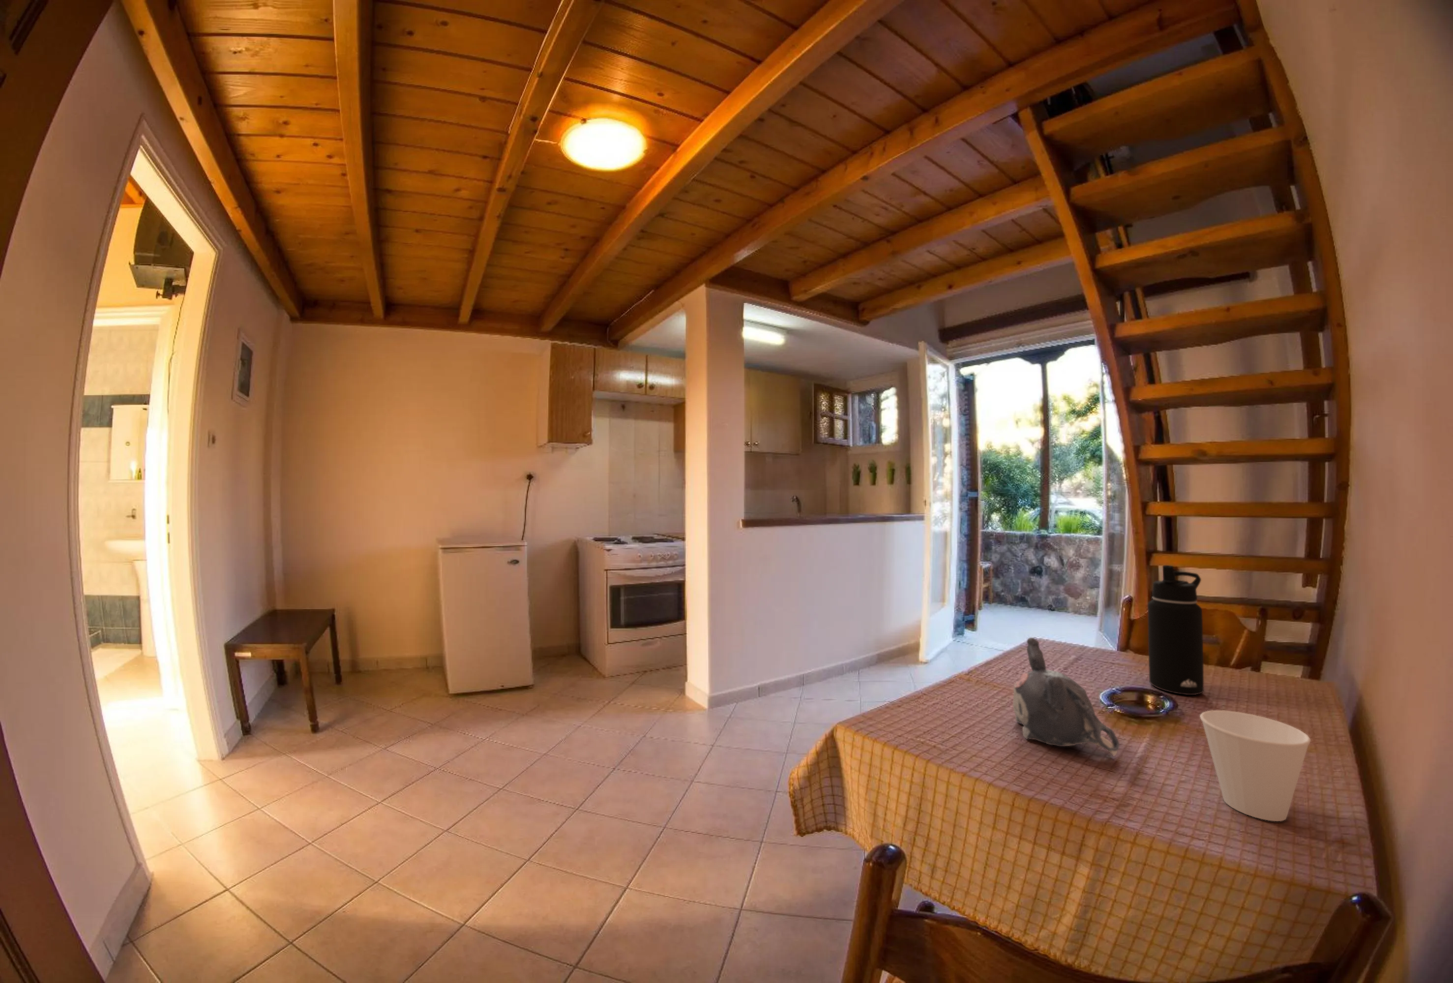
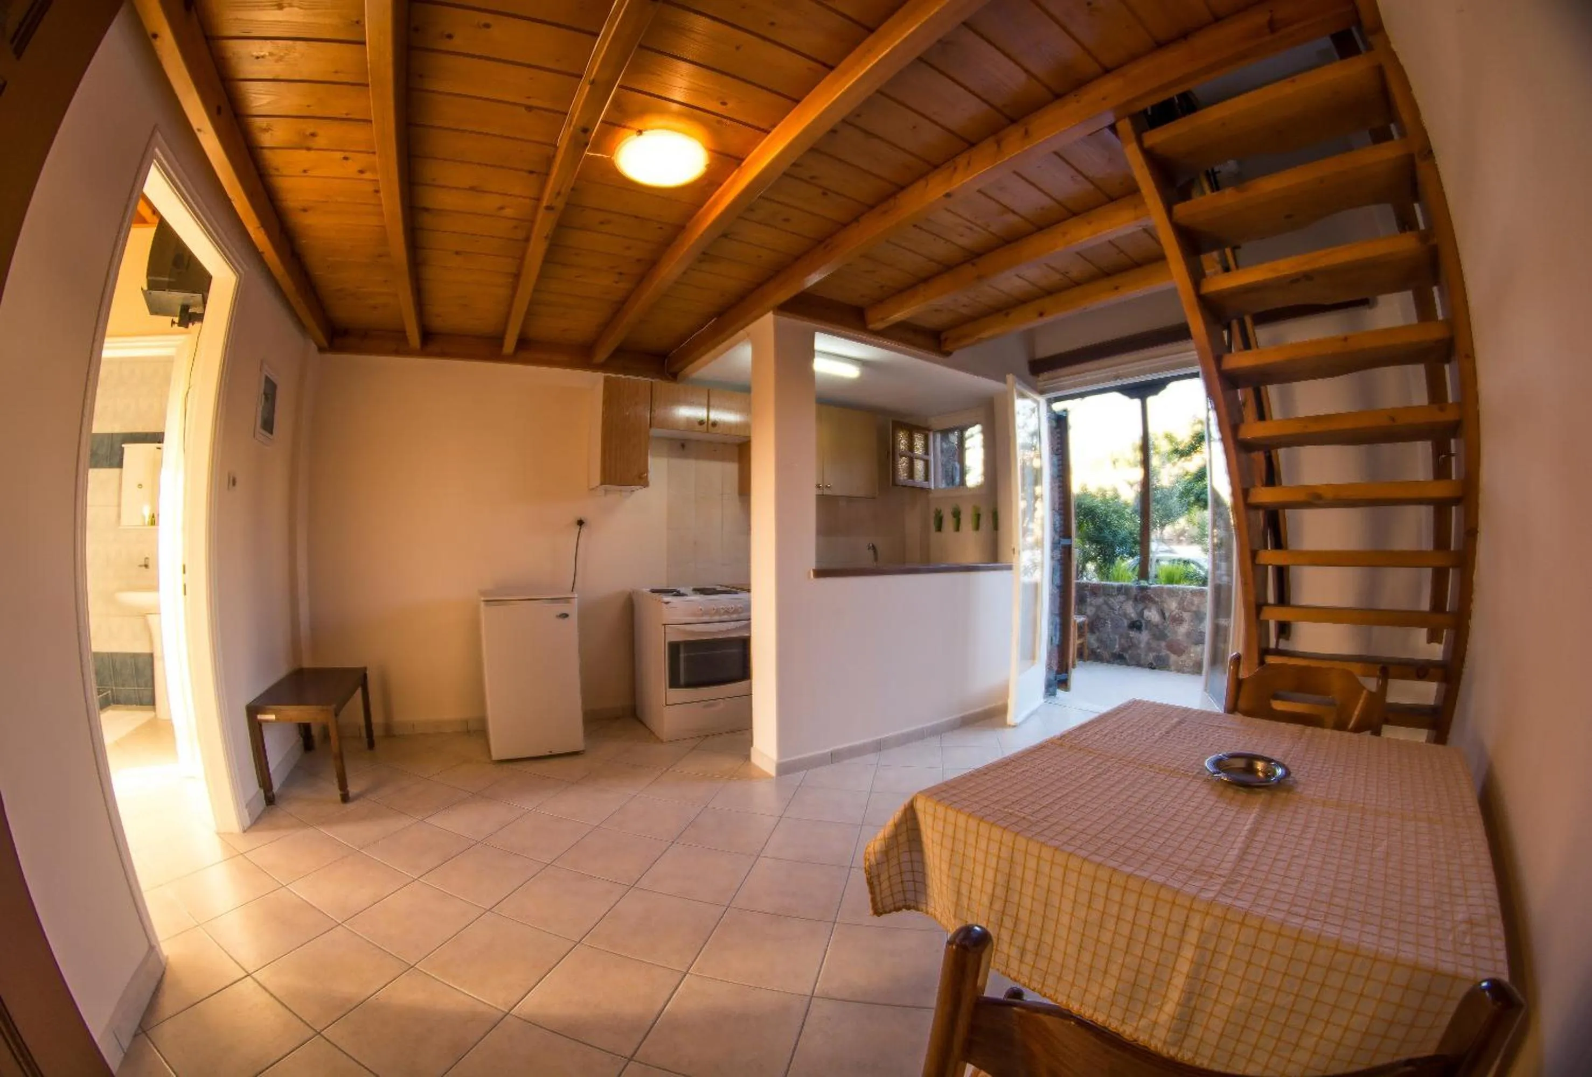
- cup (1253, 766)
- teapot (1058, 697)
- water bottle (1176, 625)
